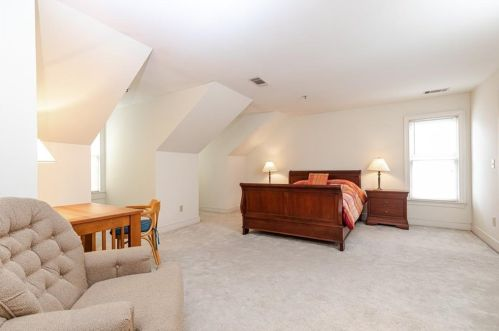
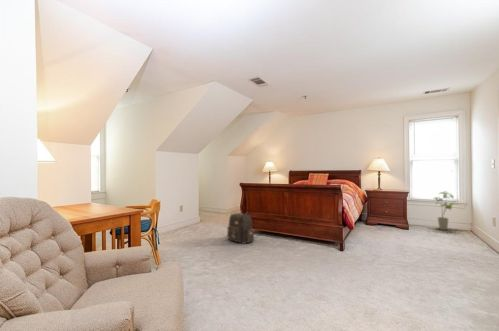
+ house plant (445, 210)
+ backpack (240, 226)
